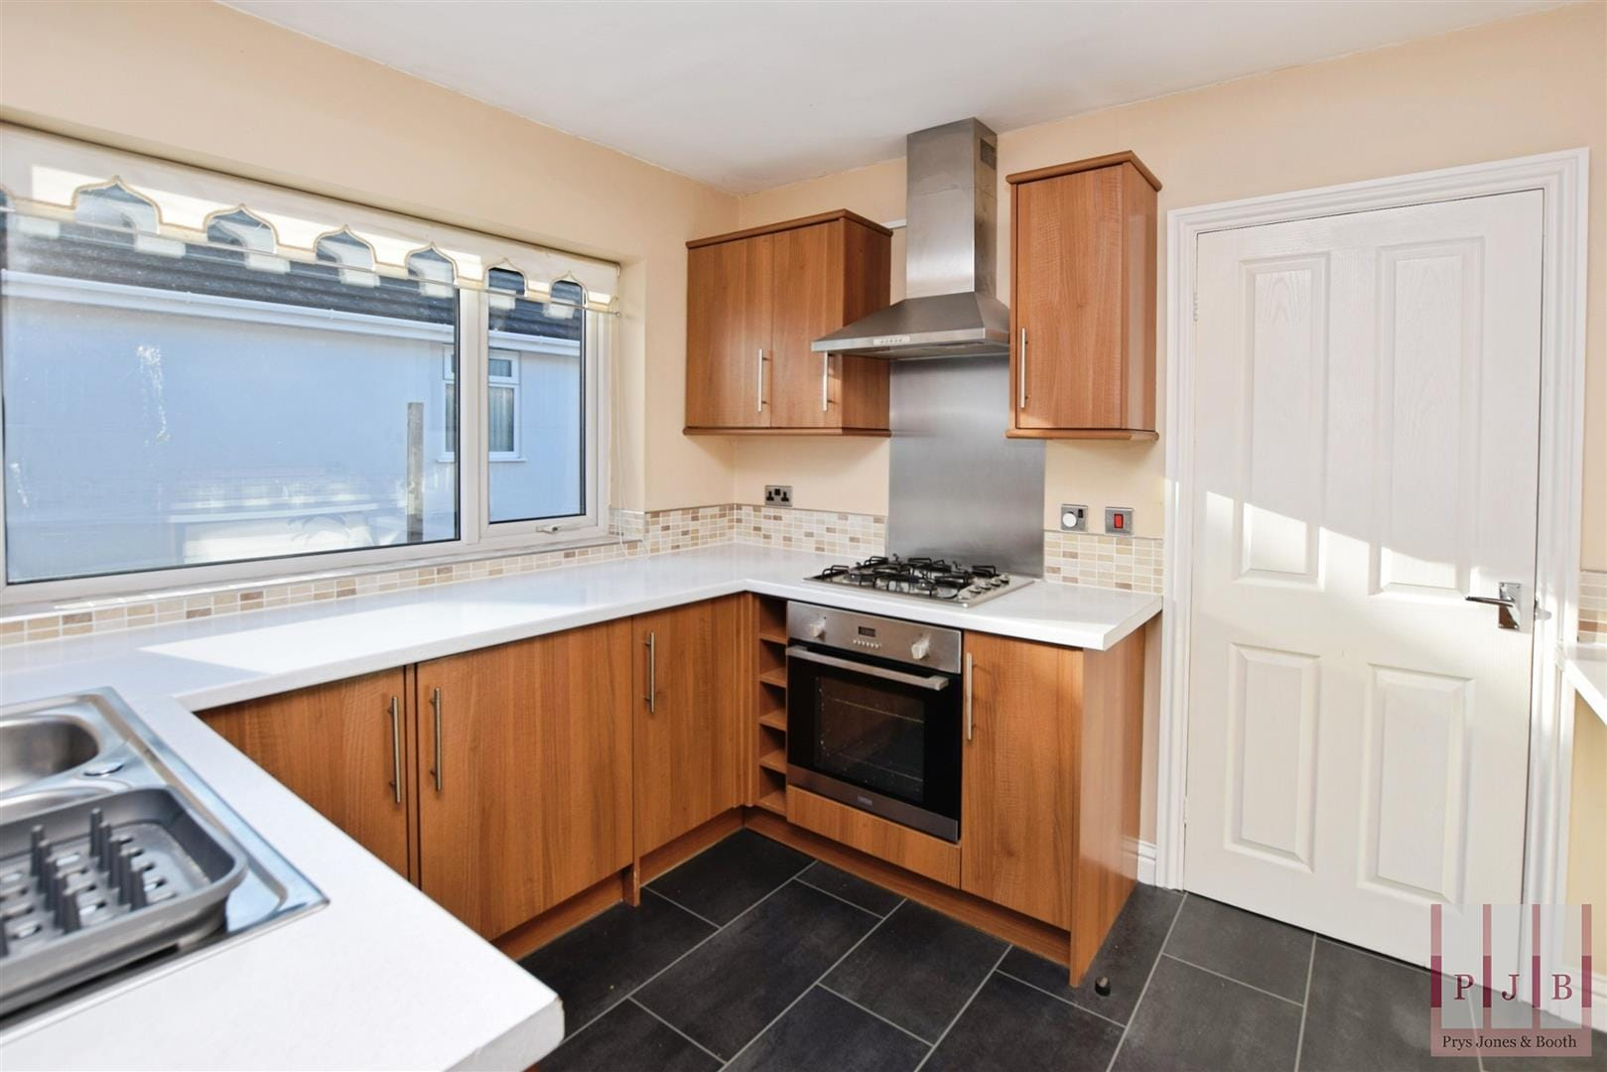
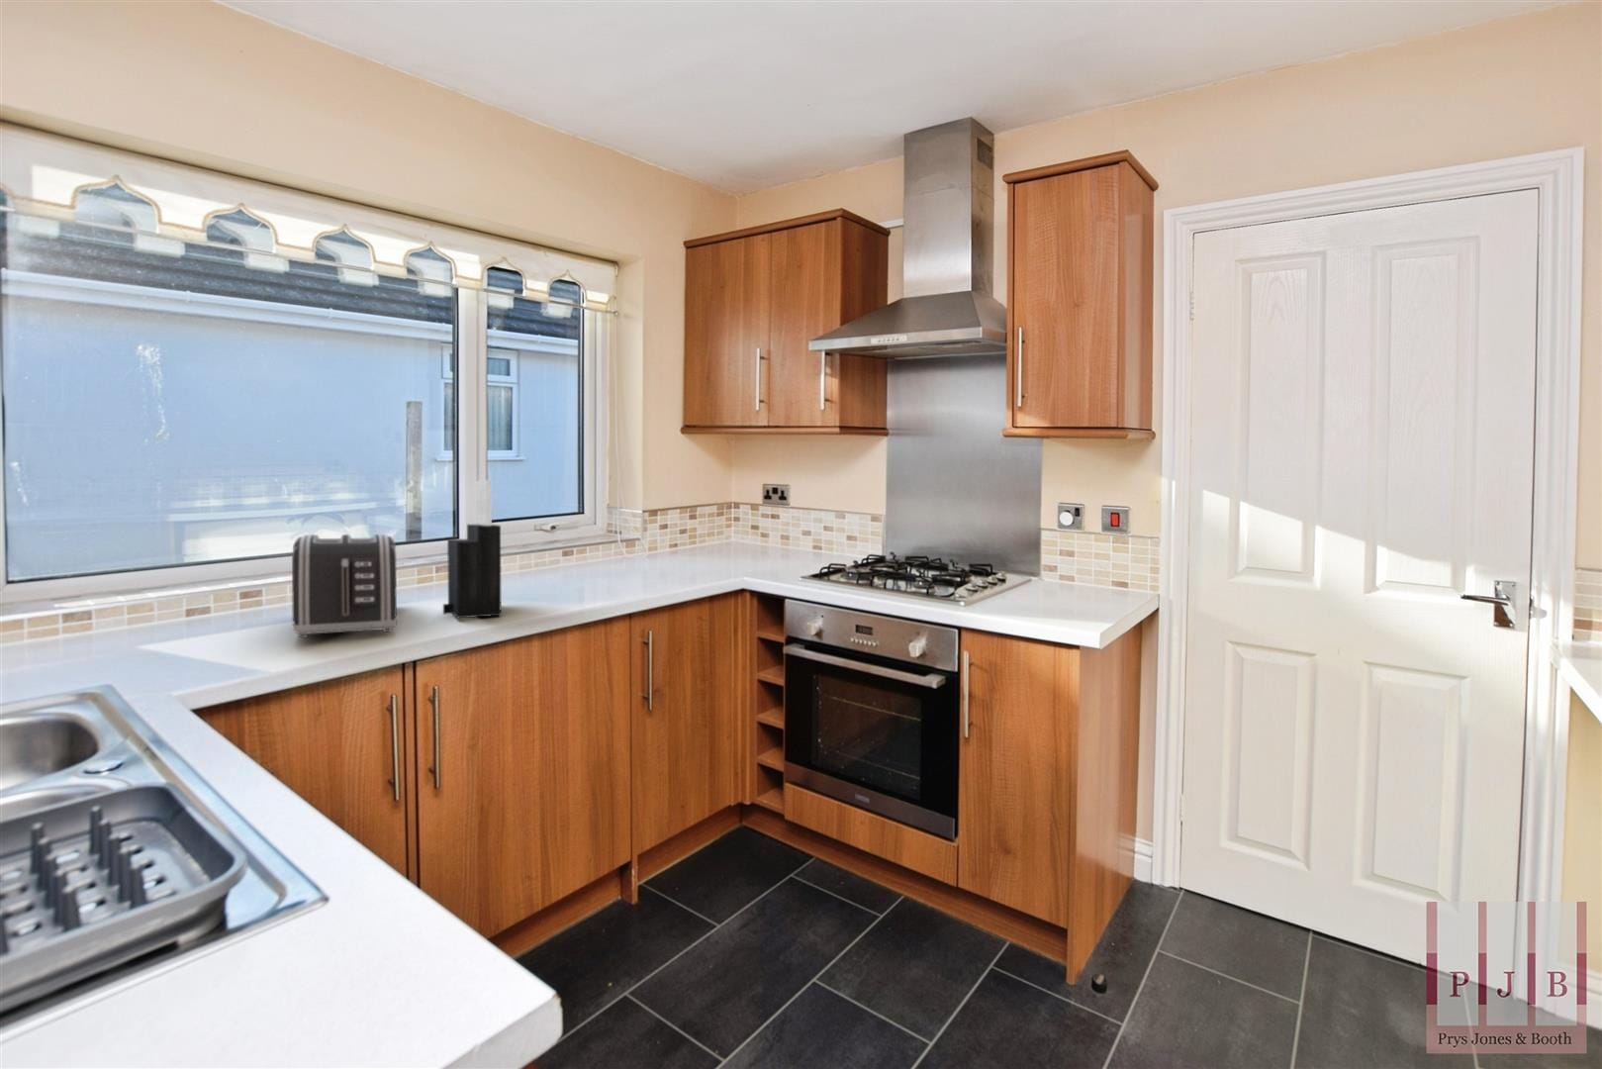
+ toaster (346, 579)
+ knife block (468, 546)
